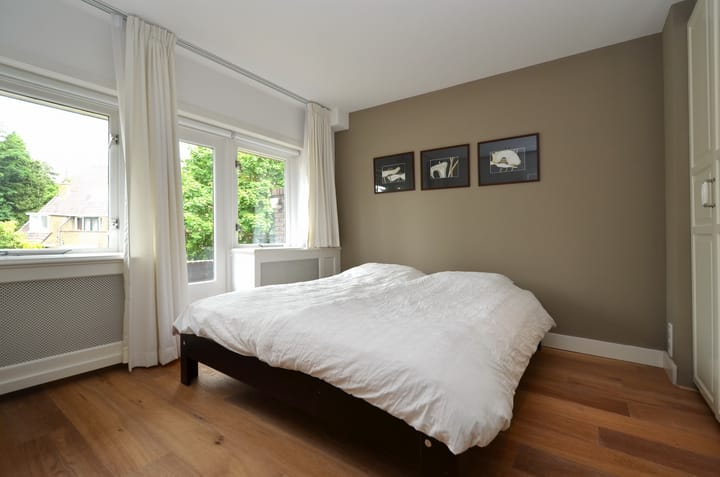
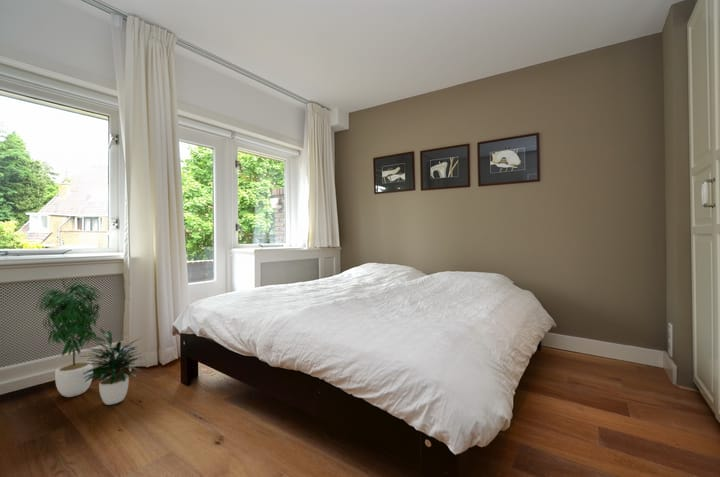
+ potted plant (89, 336)
